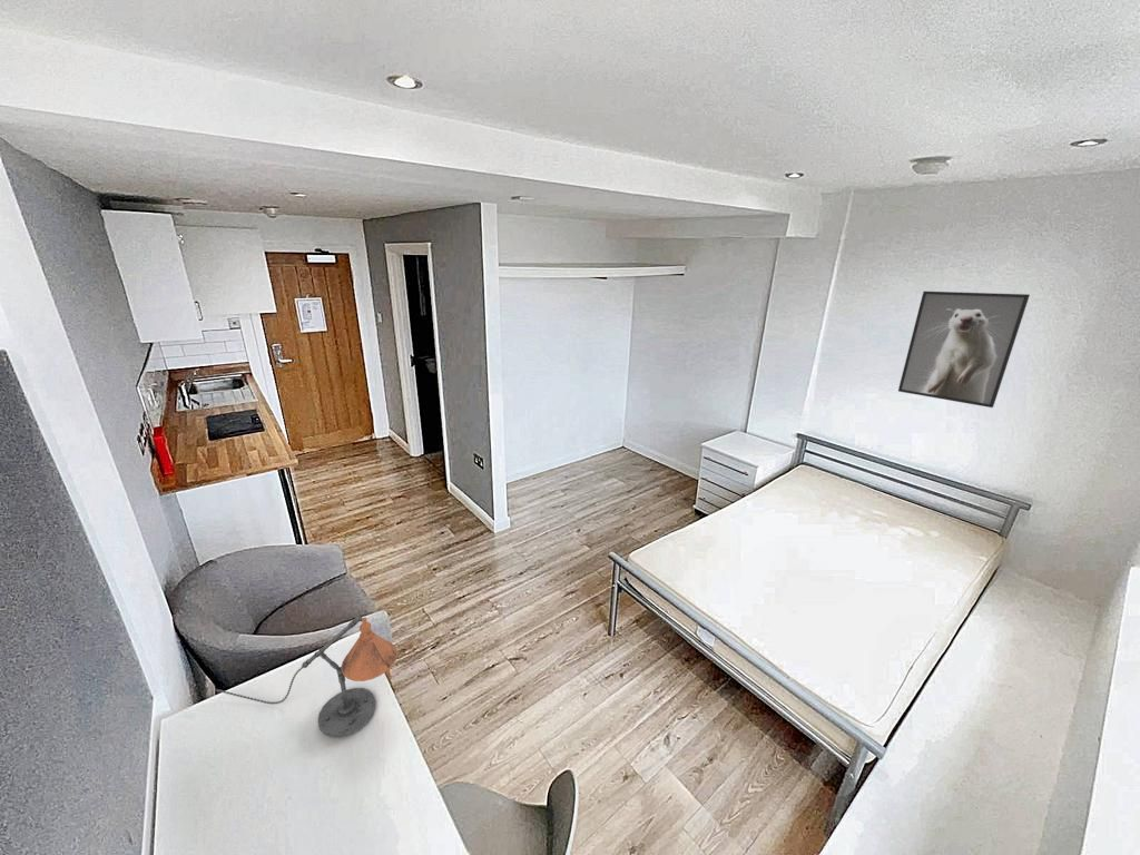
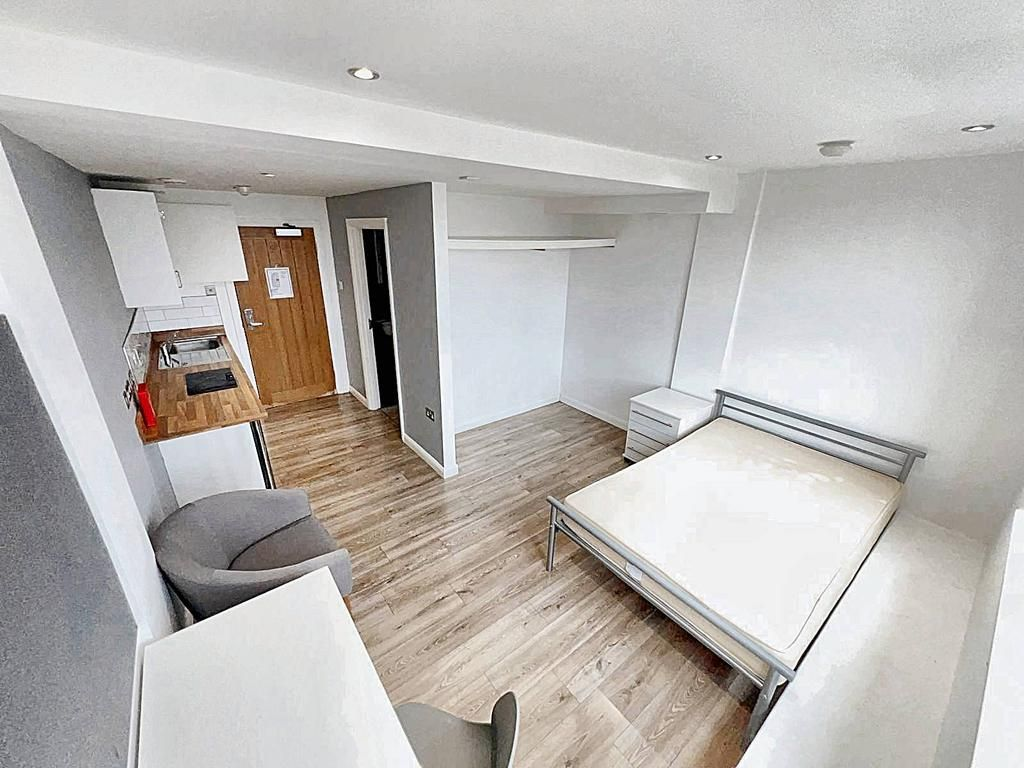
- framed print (956, 347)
- desk lamp (303, 662)
